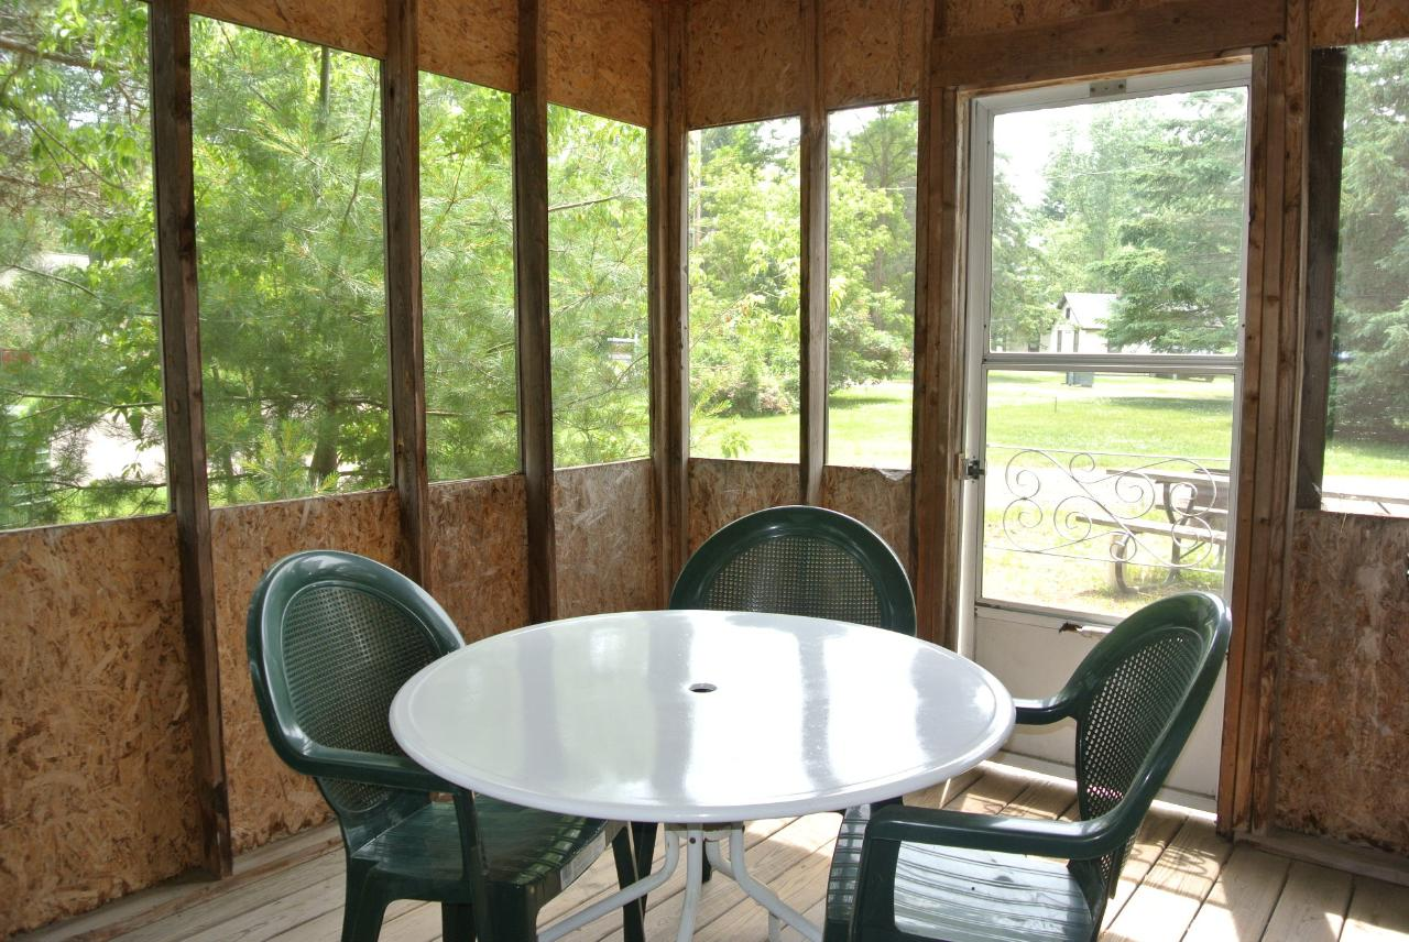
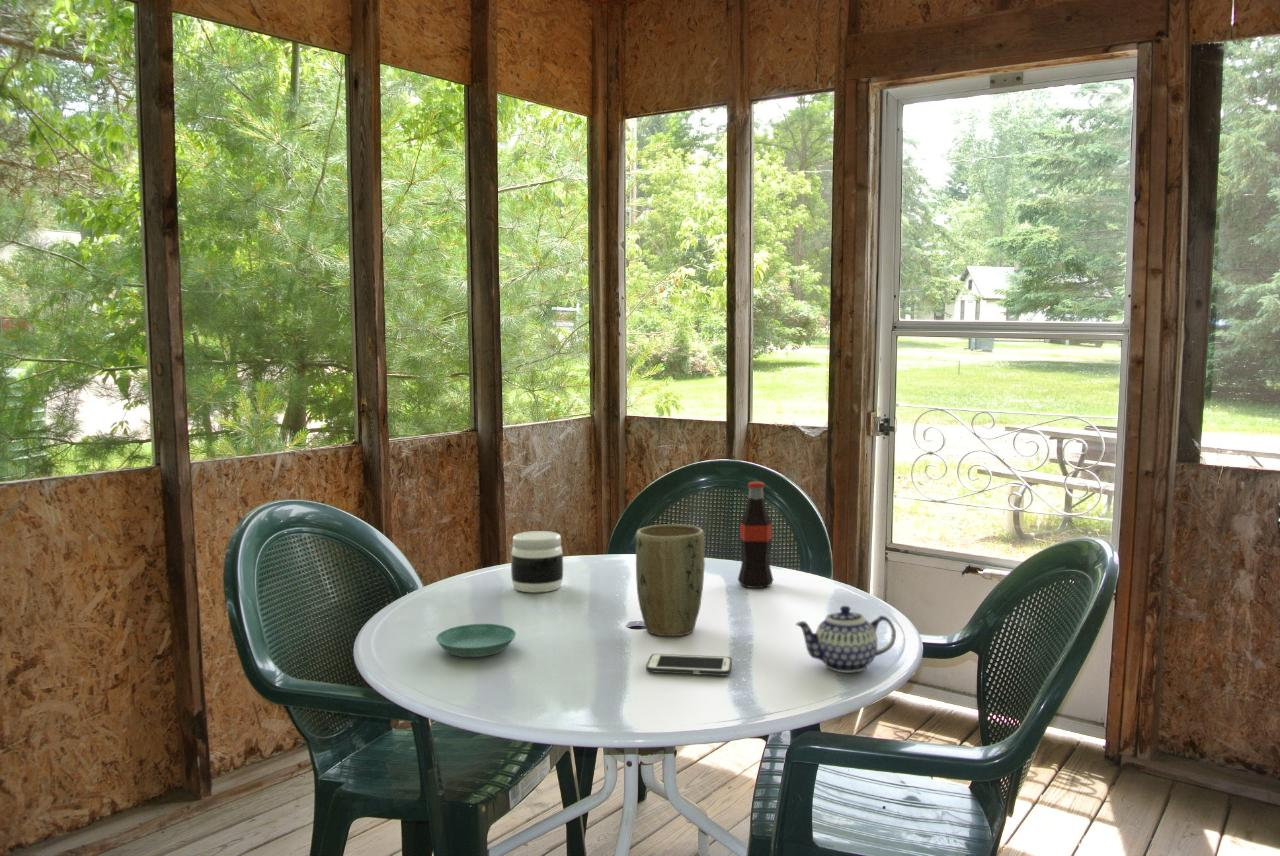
+ plant pot (670, 580)
+ bottle (755, 533)
+ teapot (845, 636)
+ cell phone (689, 664)
+ saucer (476, 641)
+ jar (537, 561)
